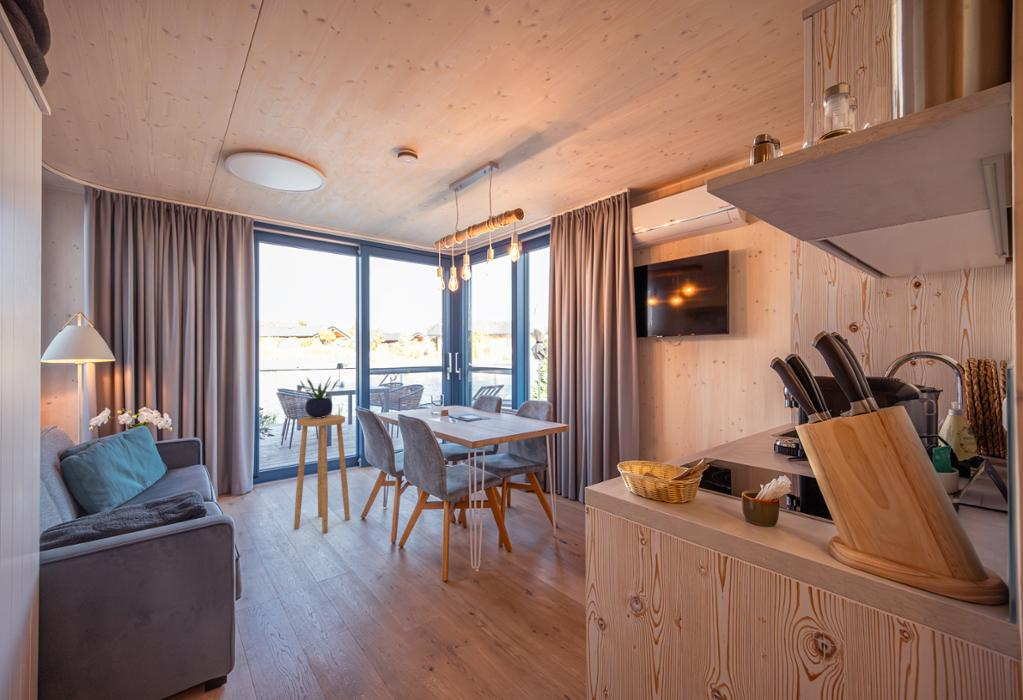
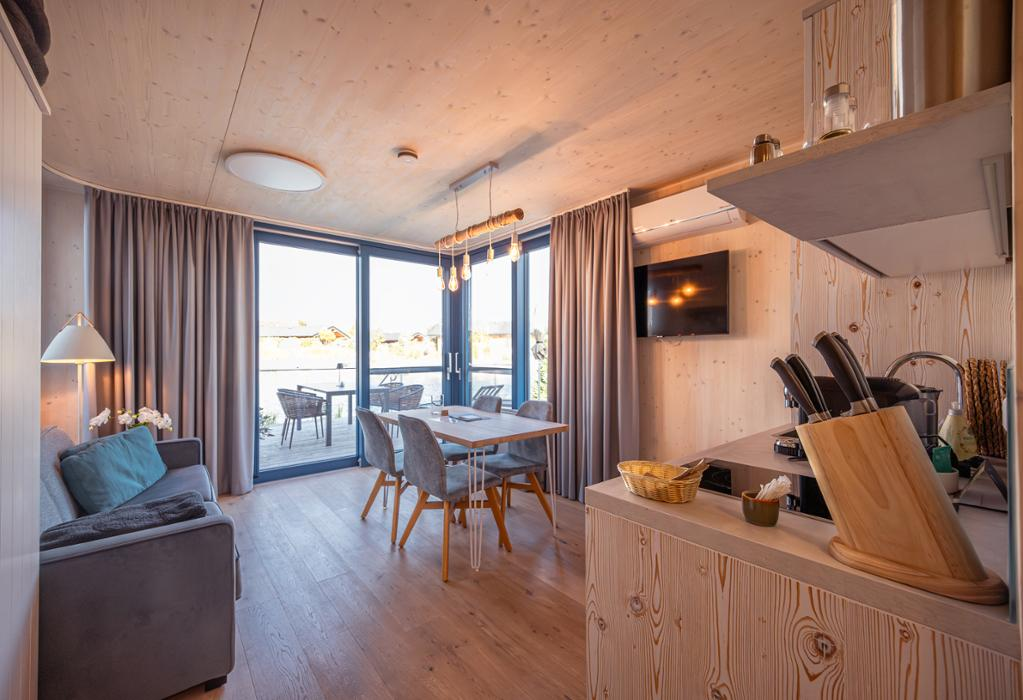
- potted plant (320, 396)
- stool (322, 470)
